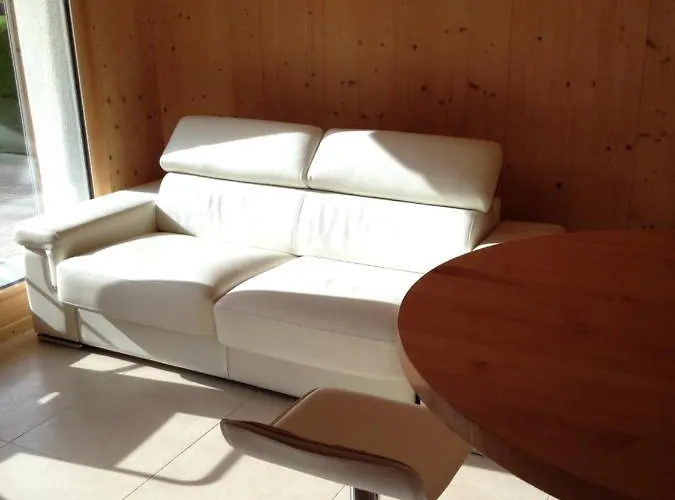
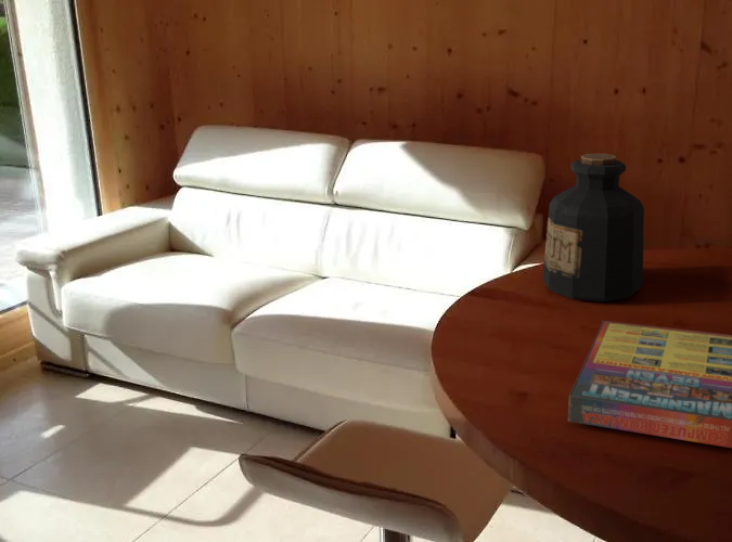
+ game compilation box (663, 376)
+ bottle (594, 222)
